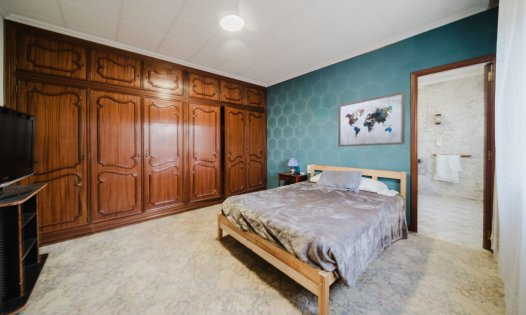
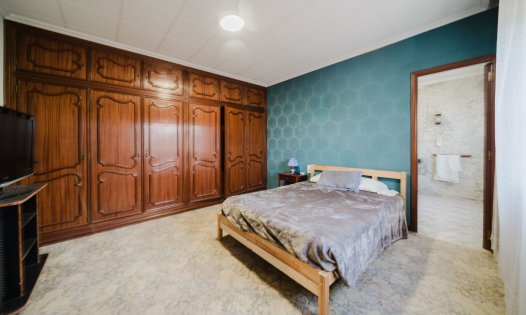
- wall art (367, 122)
